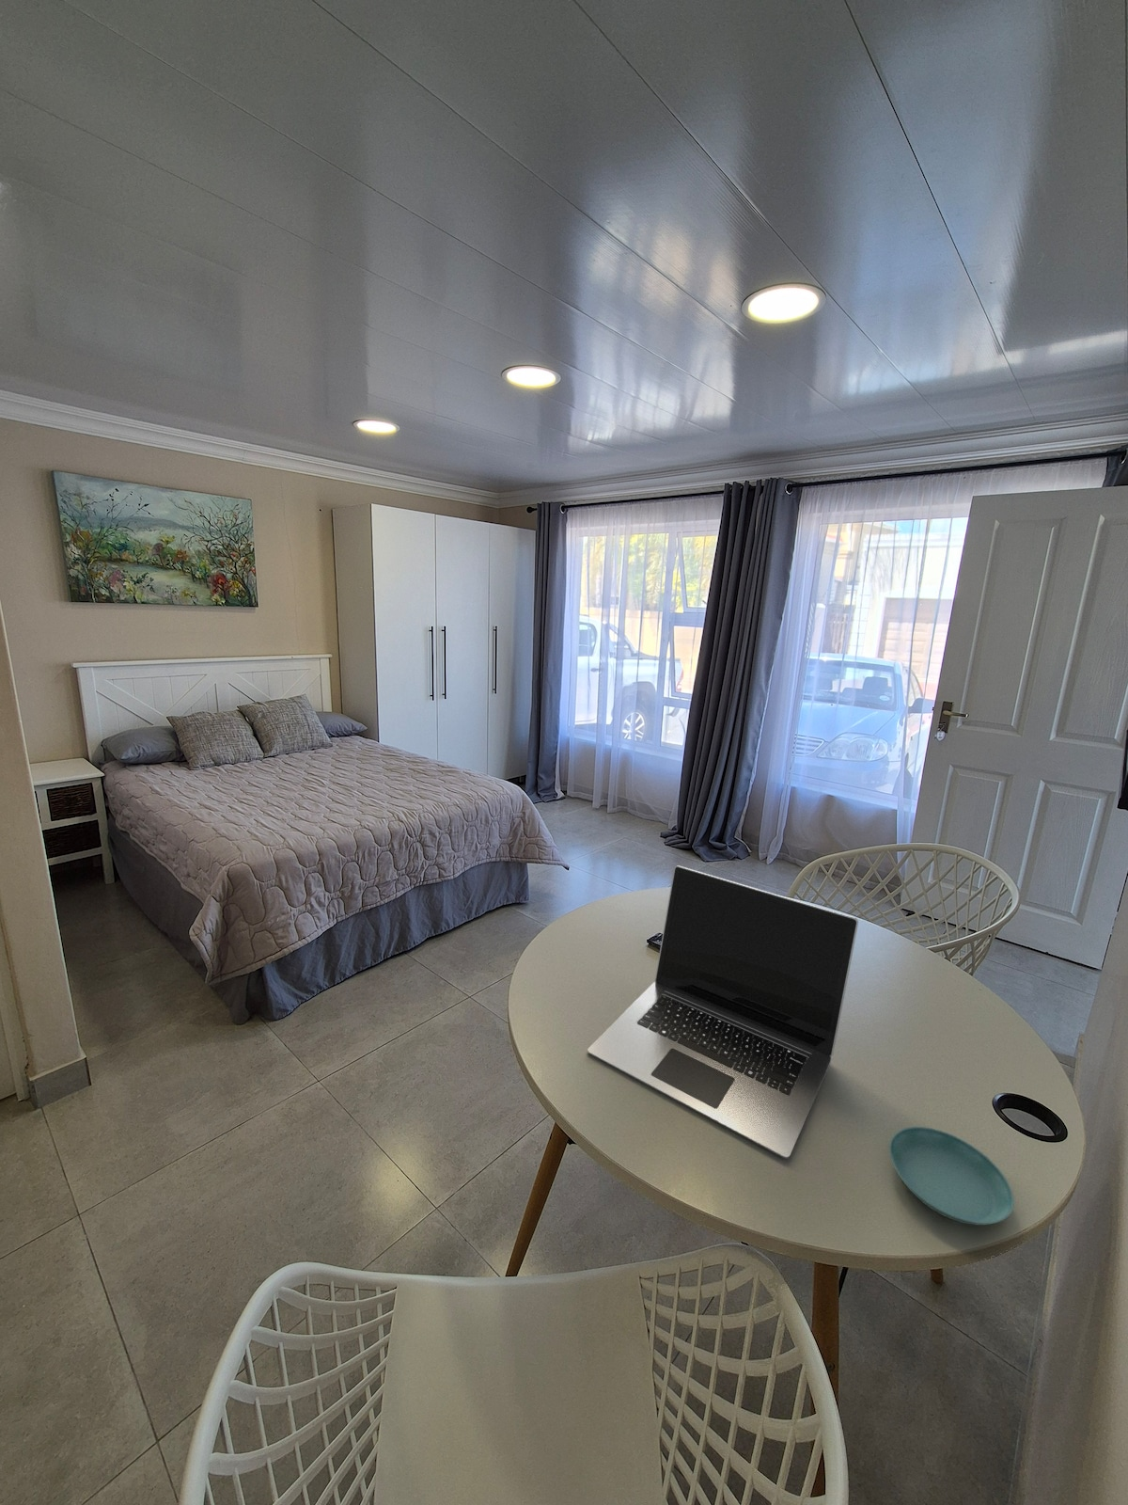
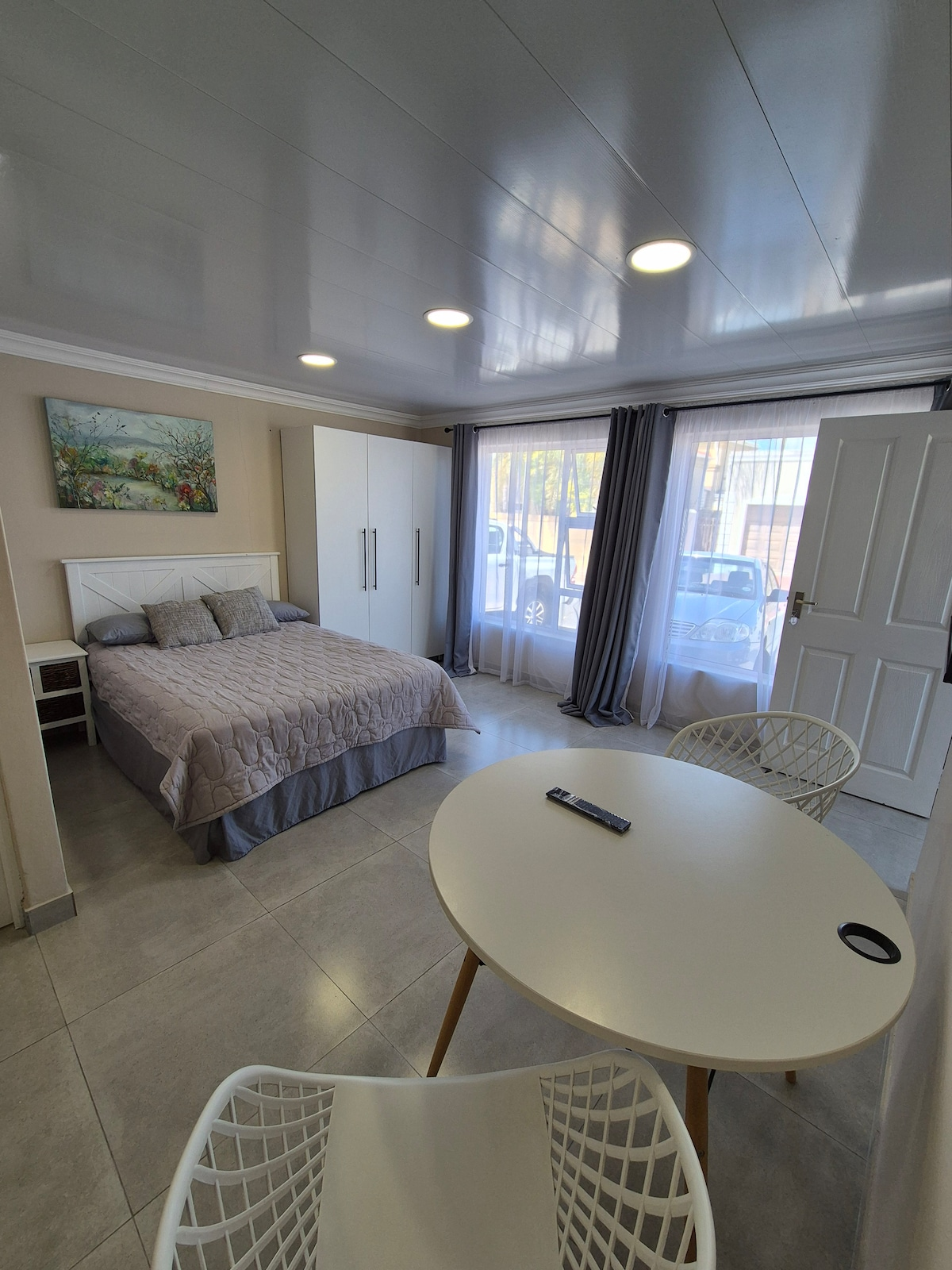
- saucer (947, 1178)
- laptop (720, 986)
